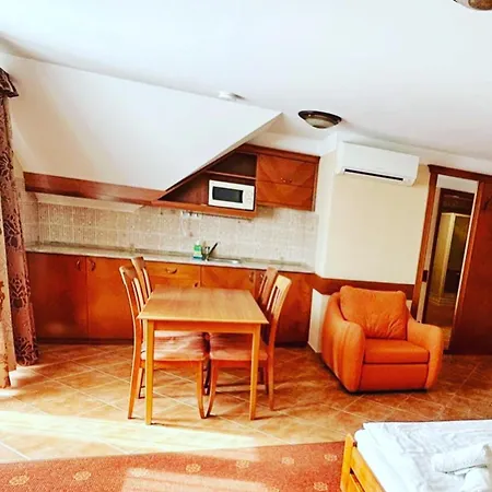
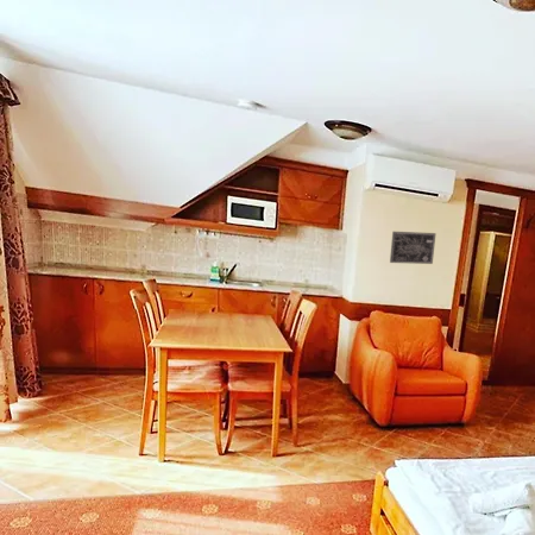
+ wall art (413, 247)
